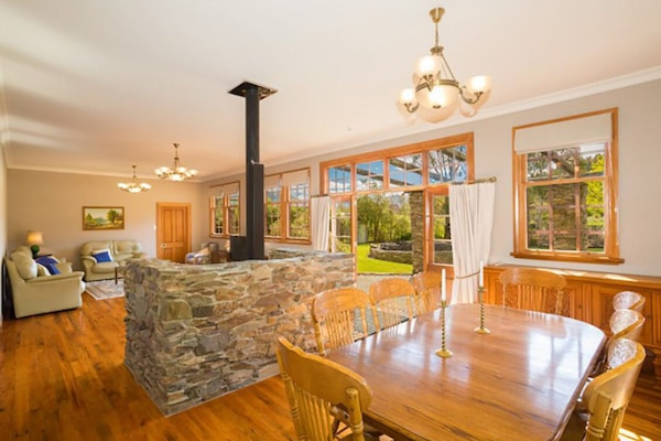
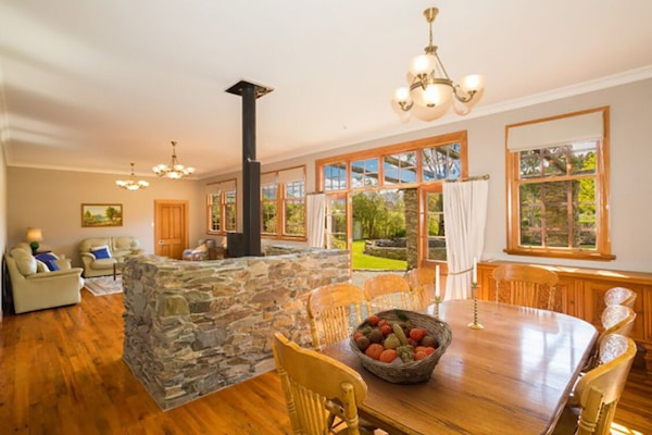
+ fruit basket (398, 341)
